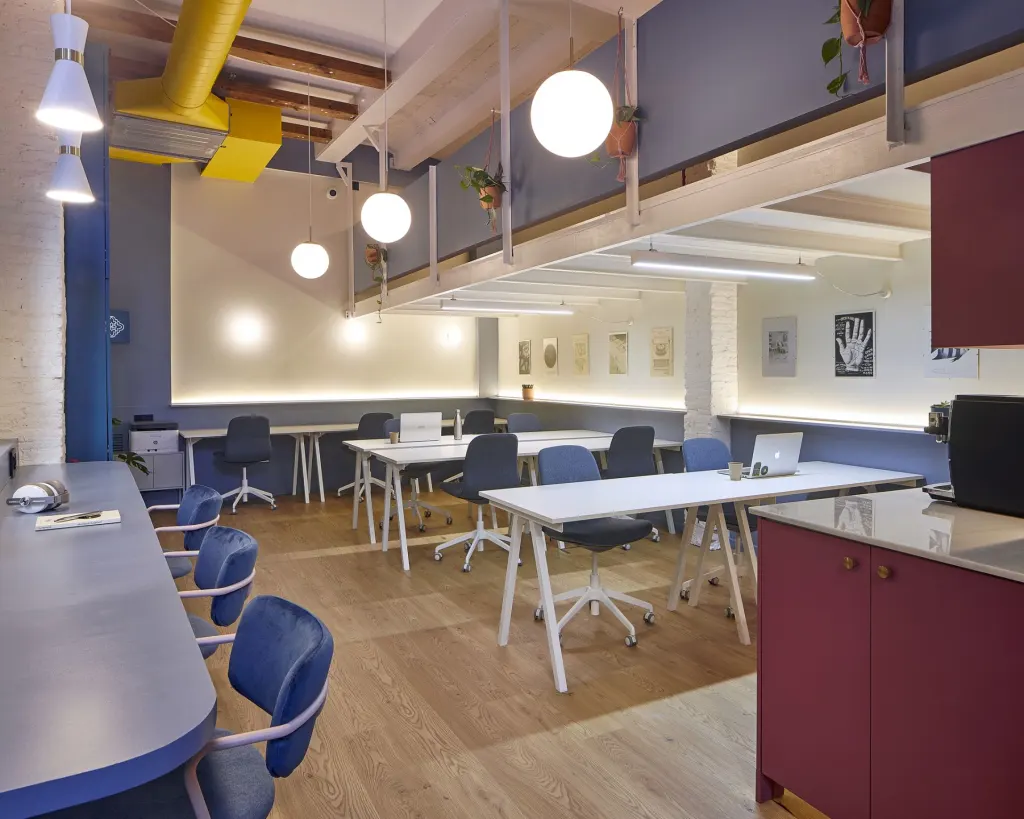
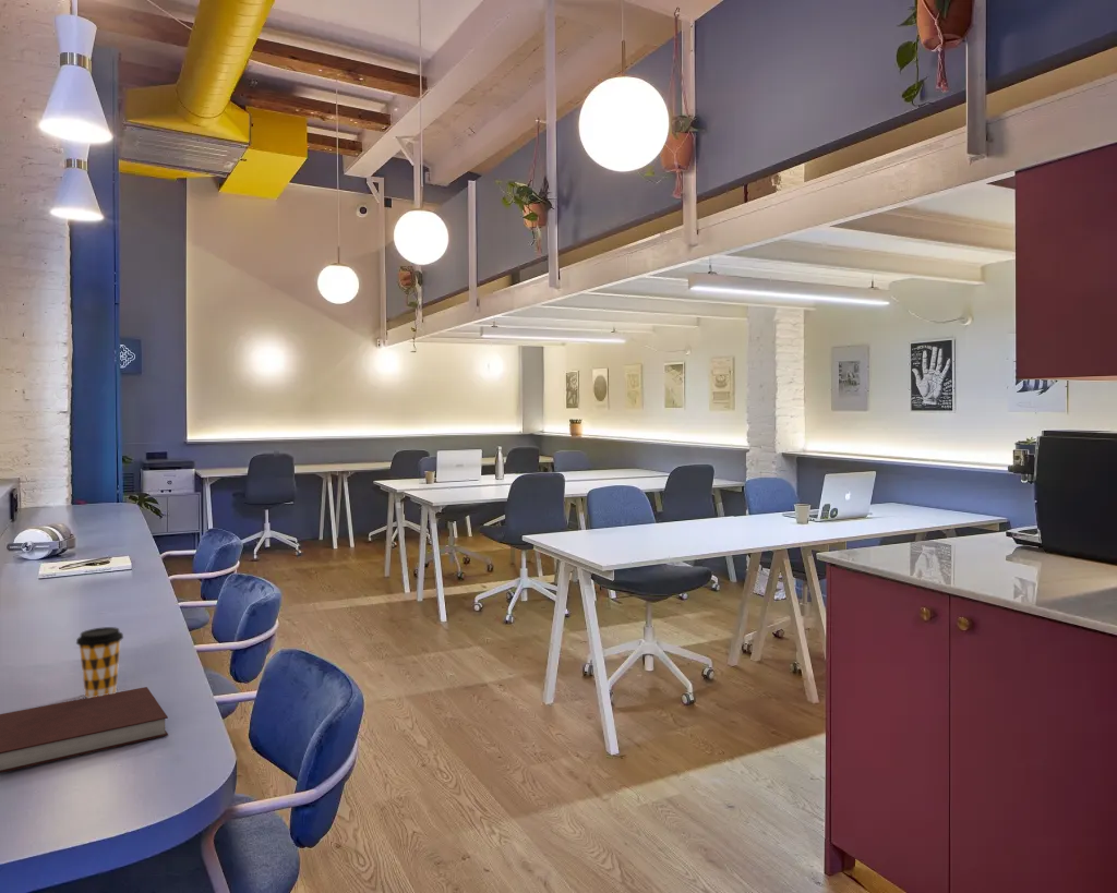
+ coffee cup (100, 662)
+ notebook (73, 726)
